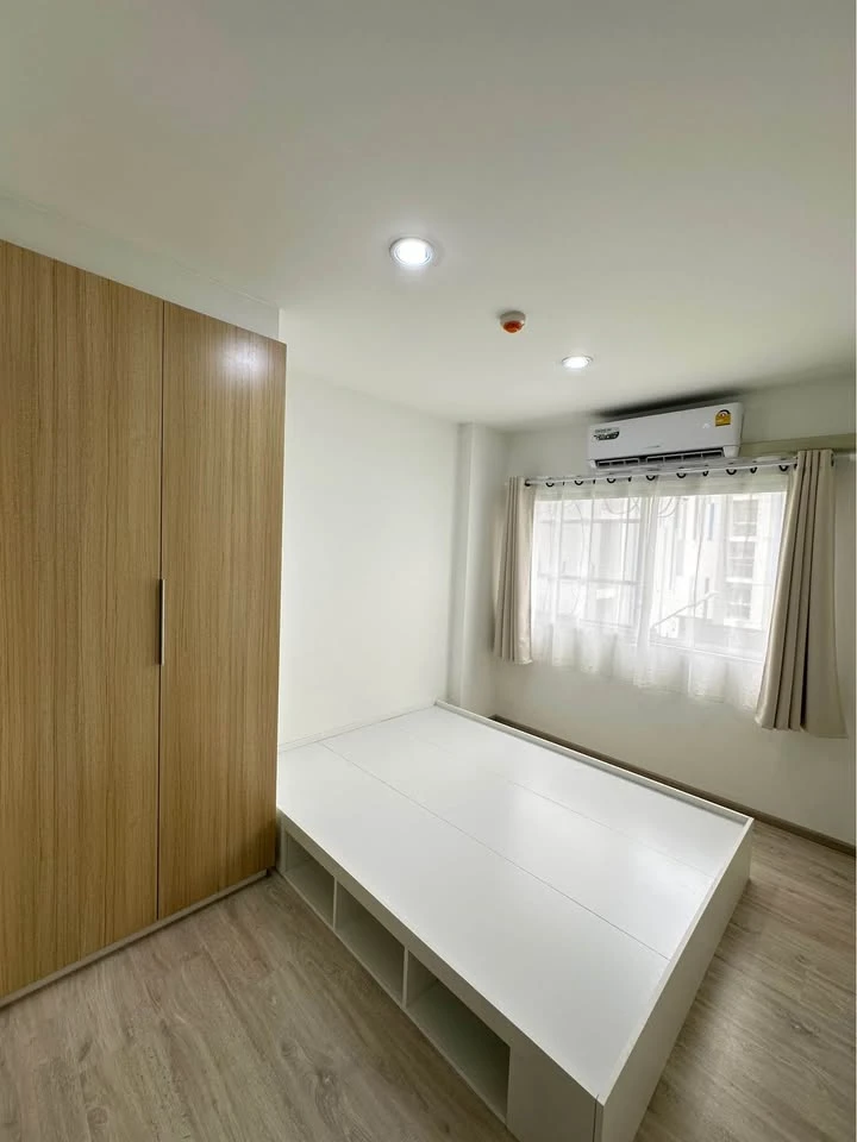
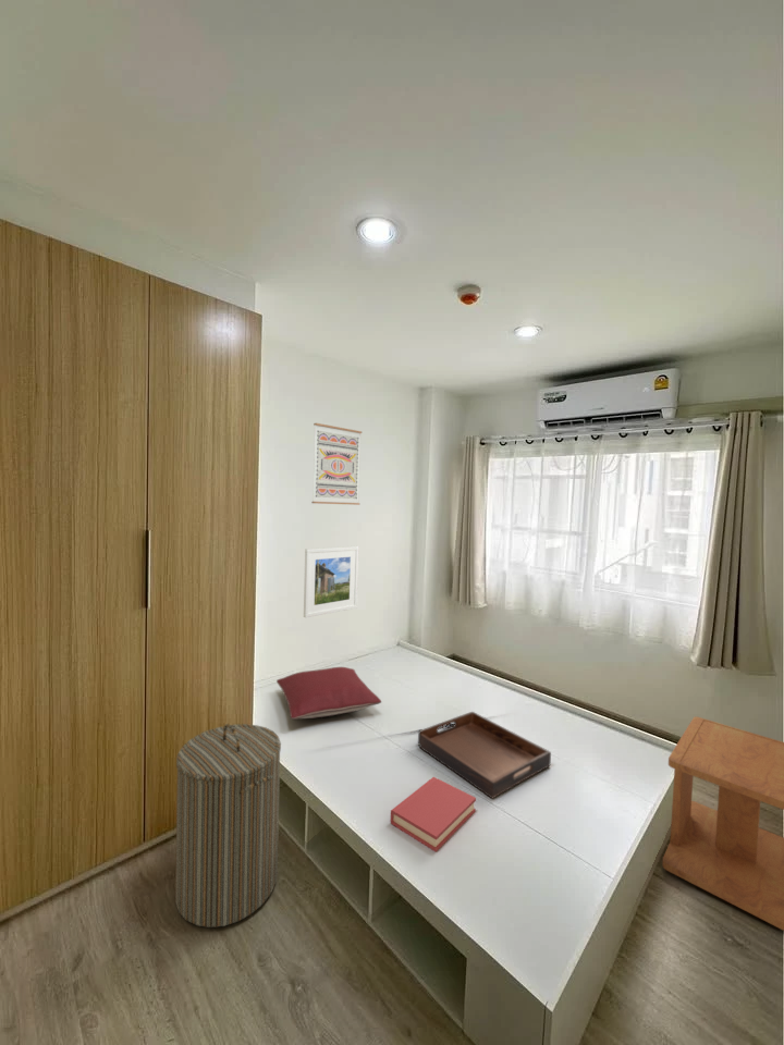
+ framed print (332, 579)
+ side table (734, 807)
+ hardback book (433, 810)
+ wall art (338, 466)
+ laundry hamper (229, 806)
+ pillow (326, 690)
+ serving tray (480, 748)
